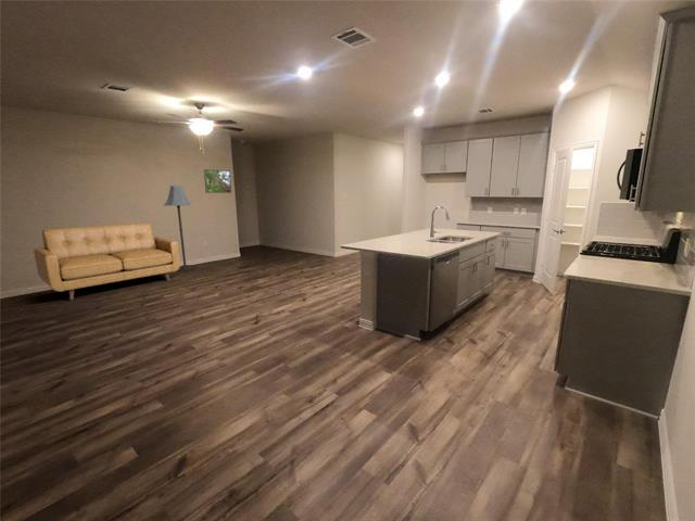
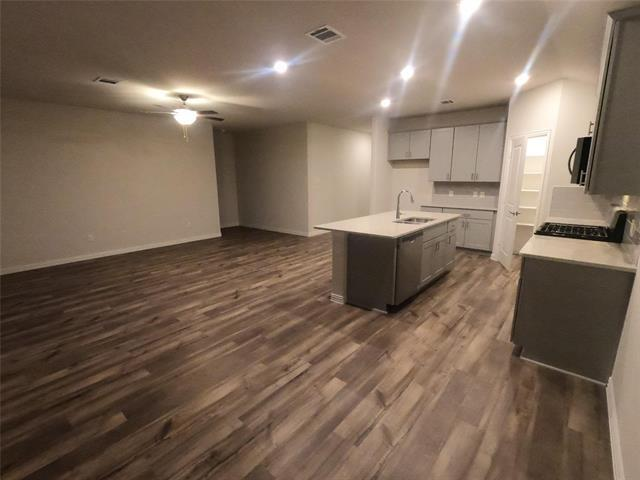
- floor lamp (180, 228)
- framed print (217, 181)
- sofa (112, 256)
